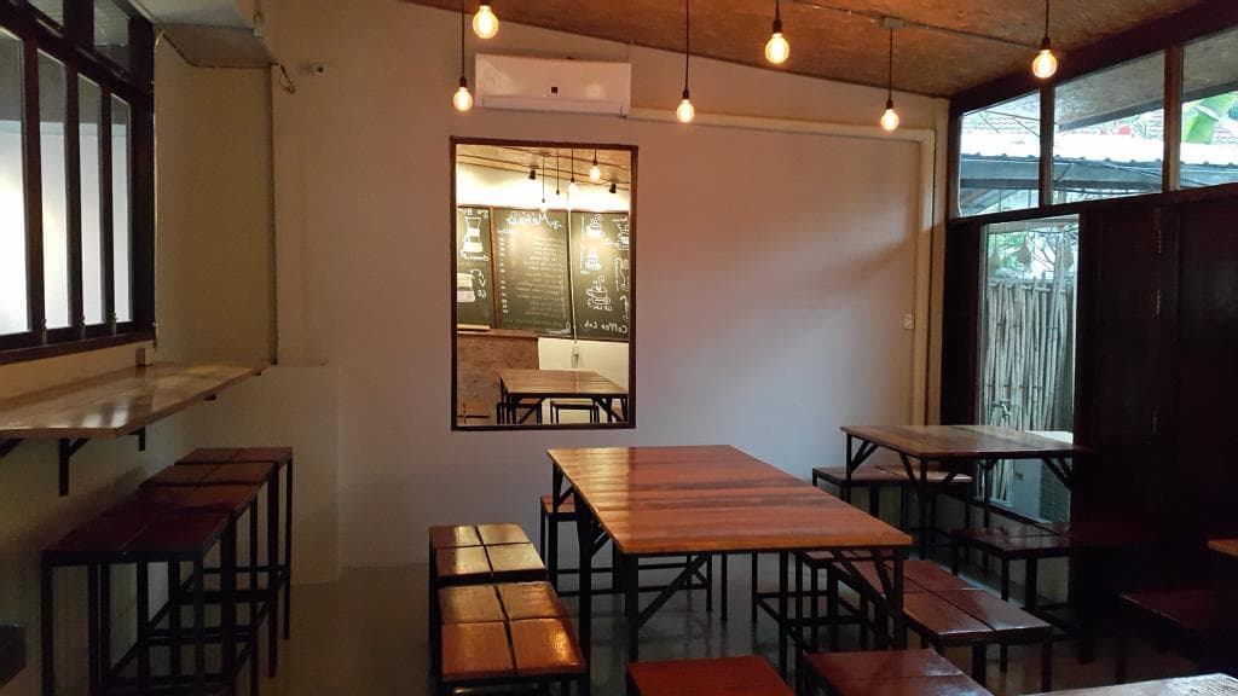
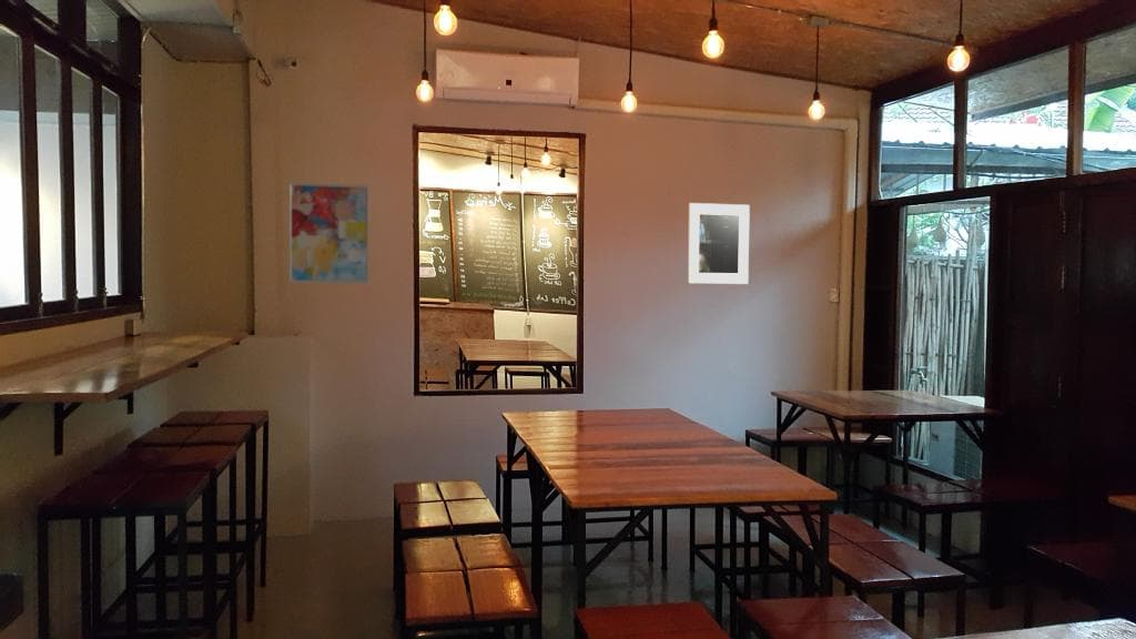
+ wall art (329, 233)
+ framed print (718, 243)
